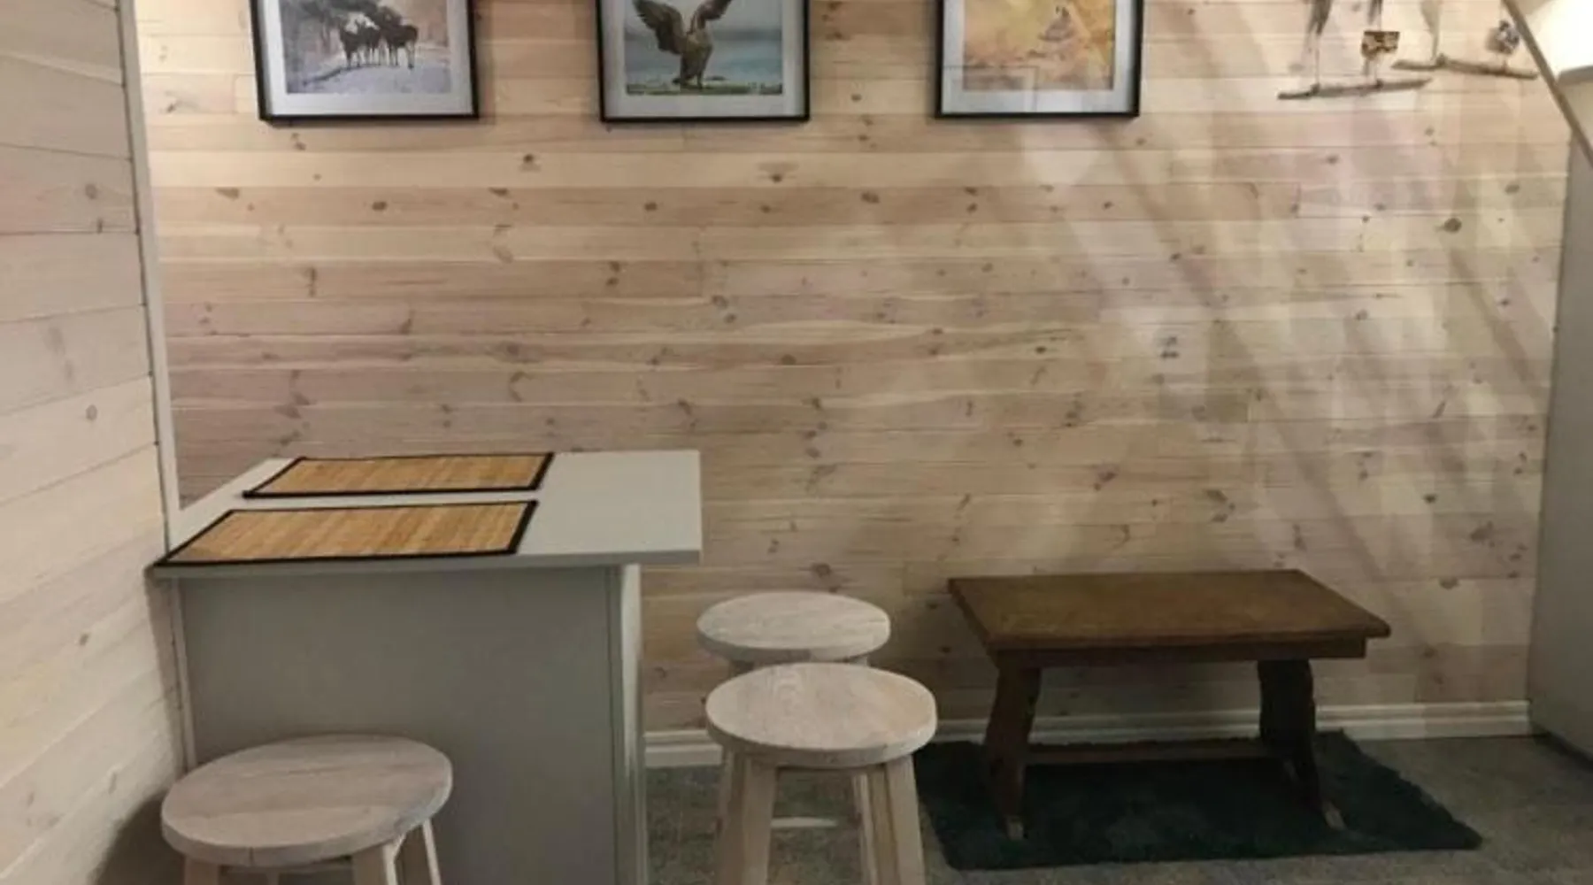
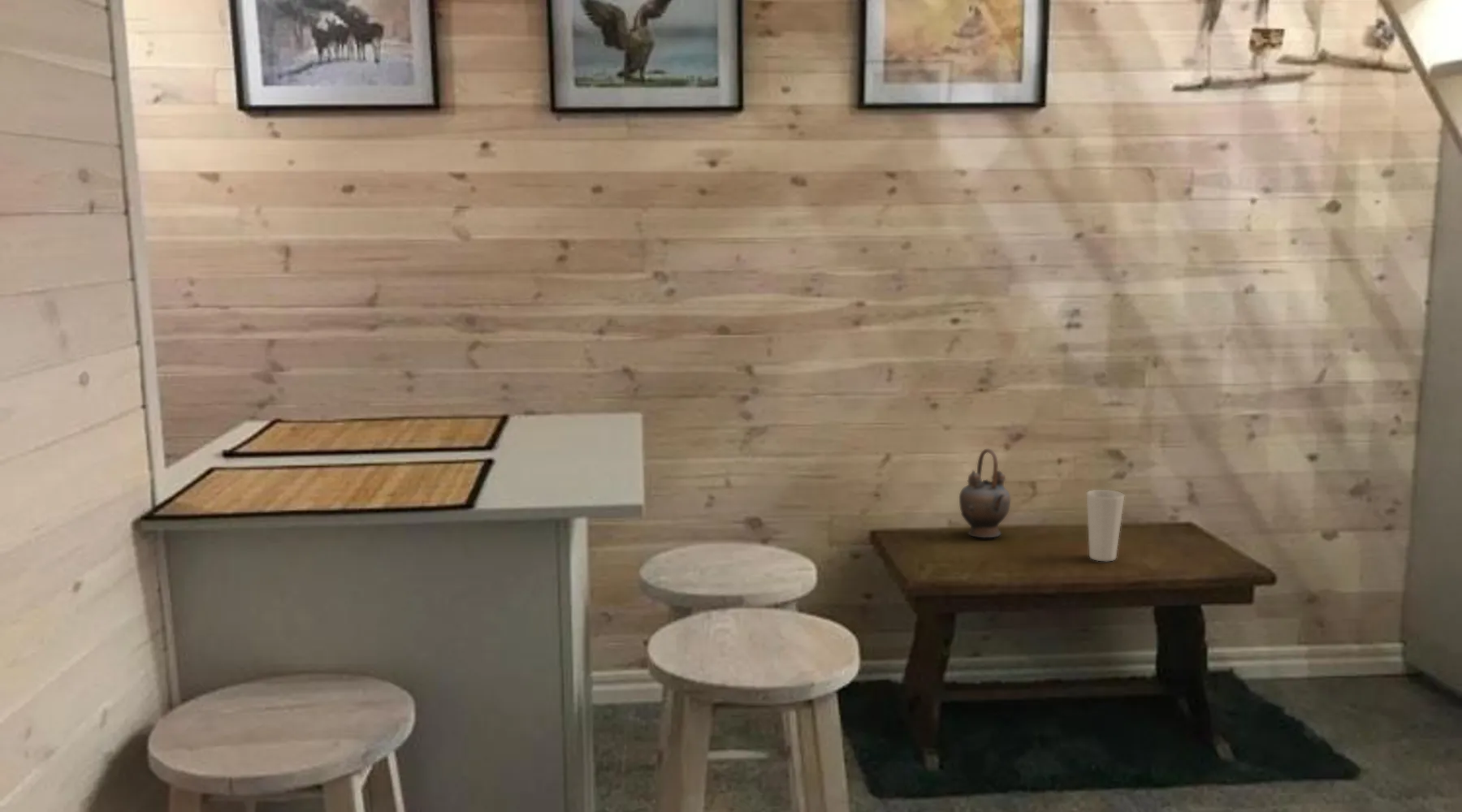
+ cup (1104, 525)
+ teapot (987, 493)
